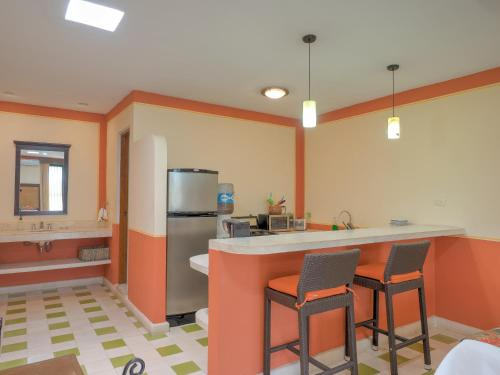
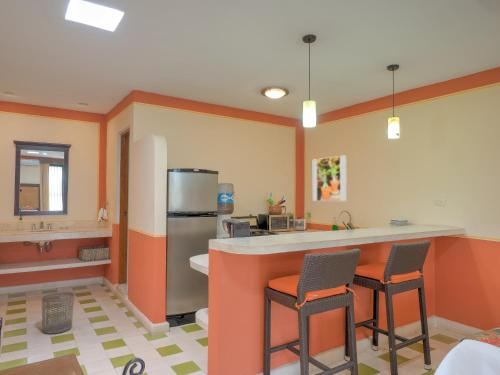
+ waste bin (57, 312)
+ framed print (328, 179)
